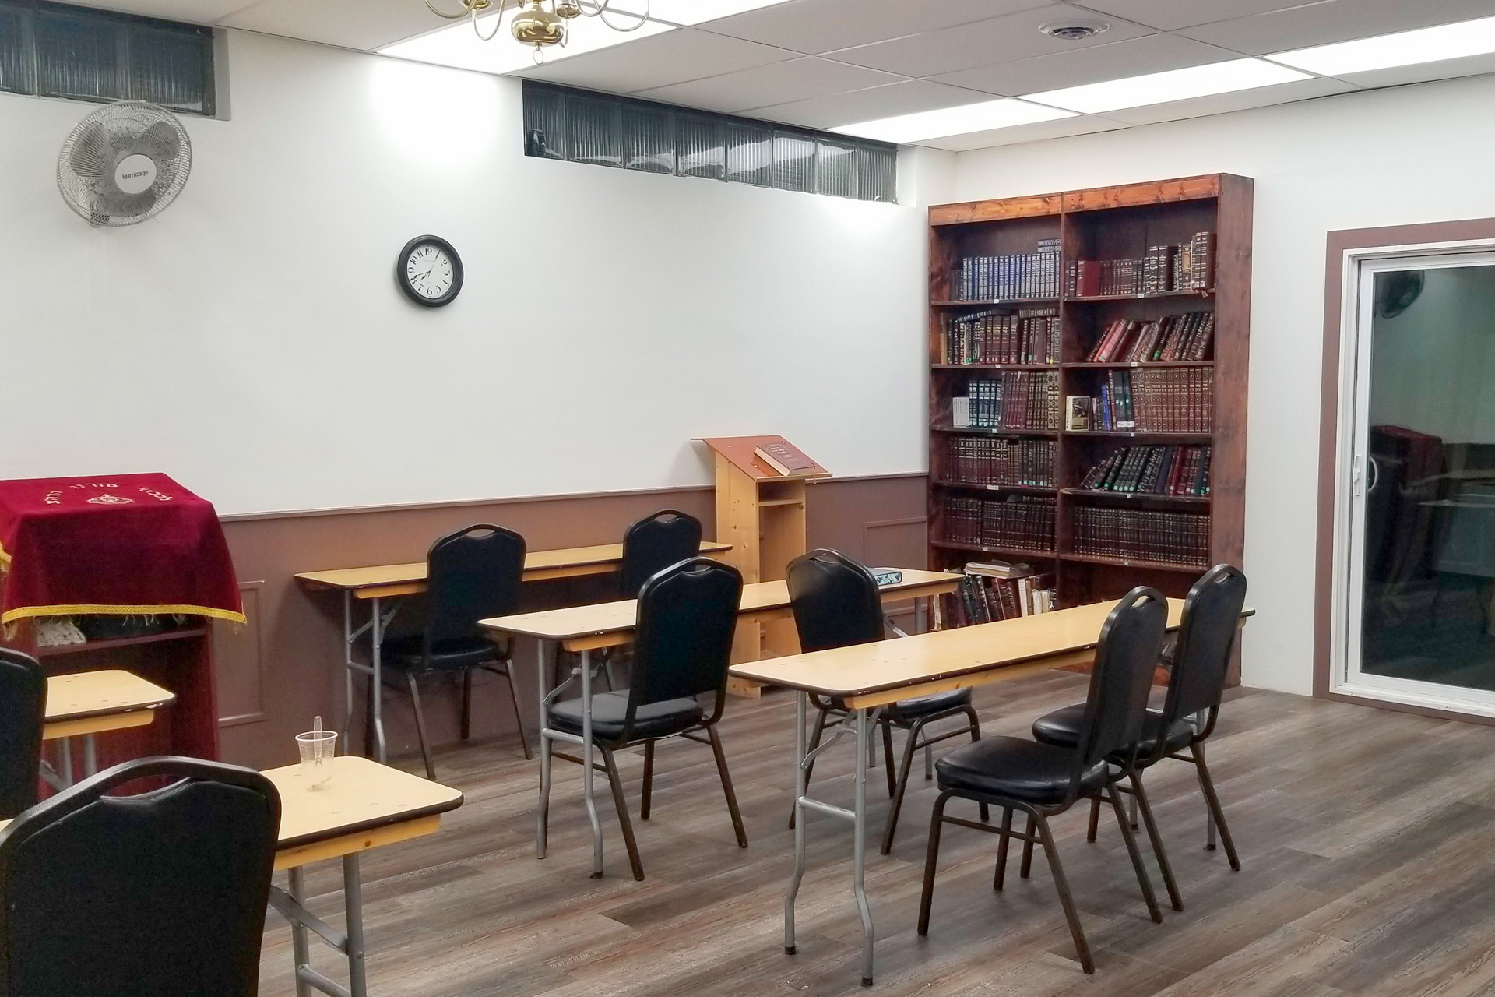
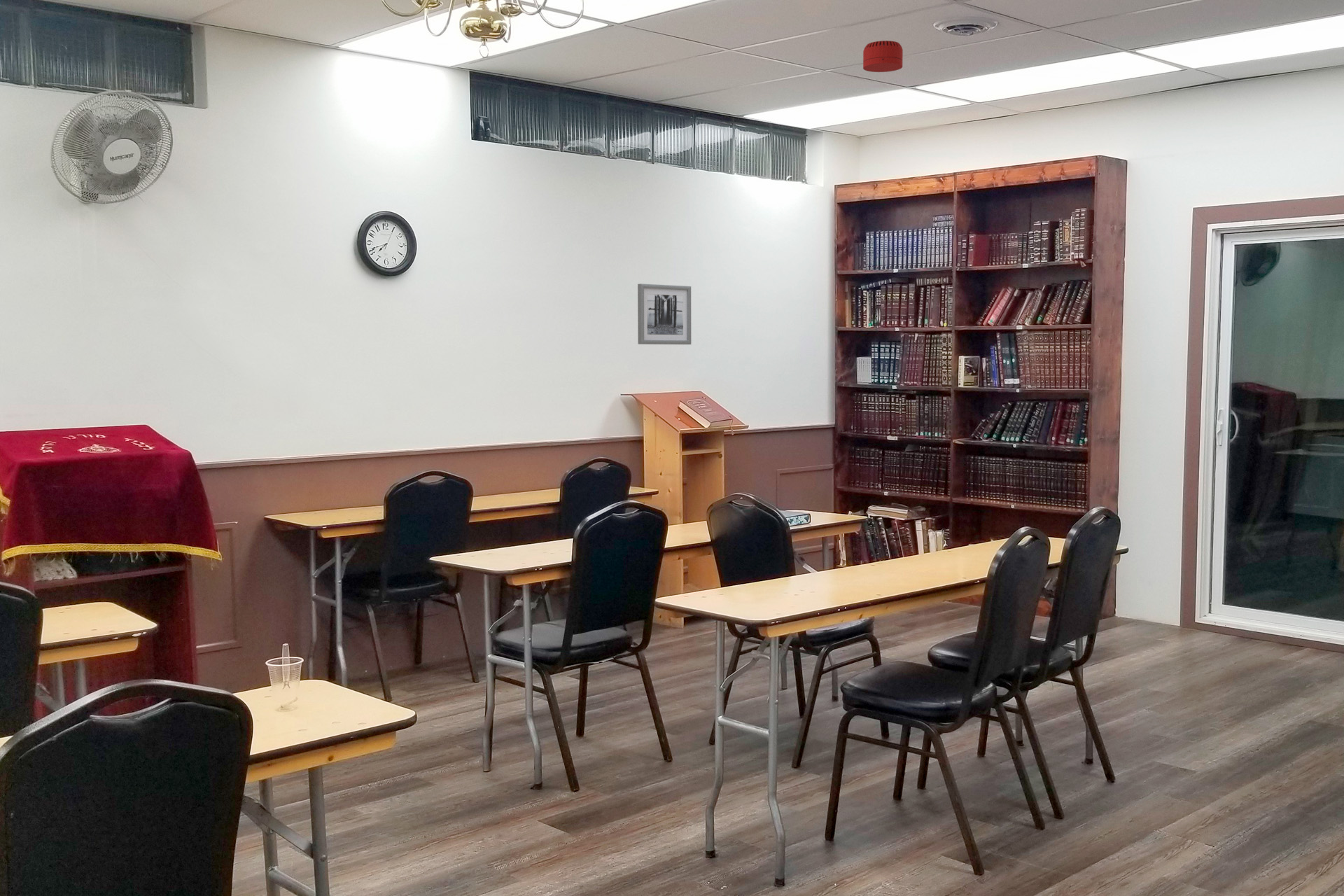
+ wall art (665, 314)
+ smoke detector (883, 55)
